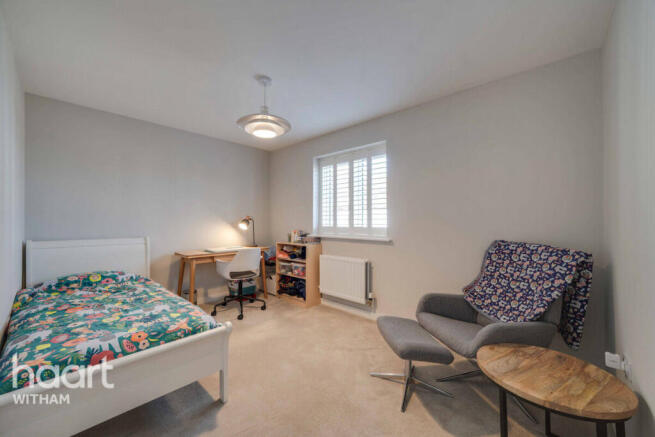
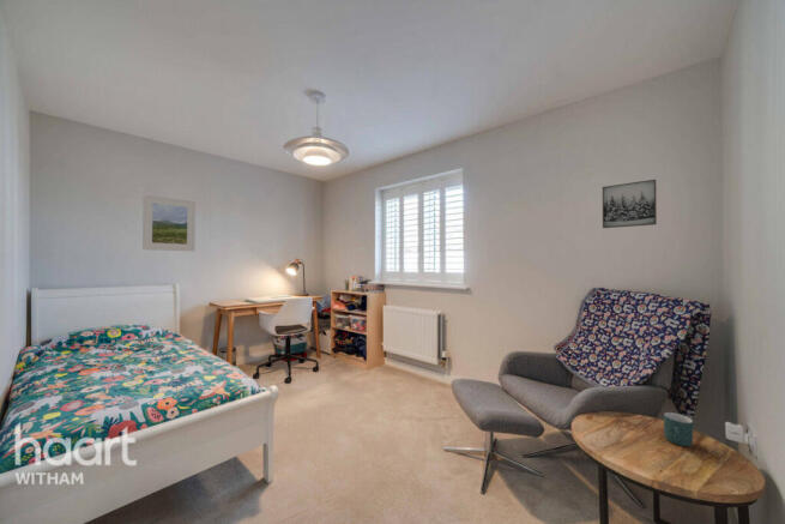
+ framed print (170, 224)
+ wall art (628, 204)
+ mug (680, 430)
